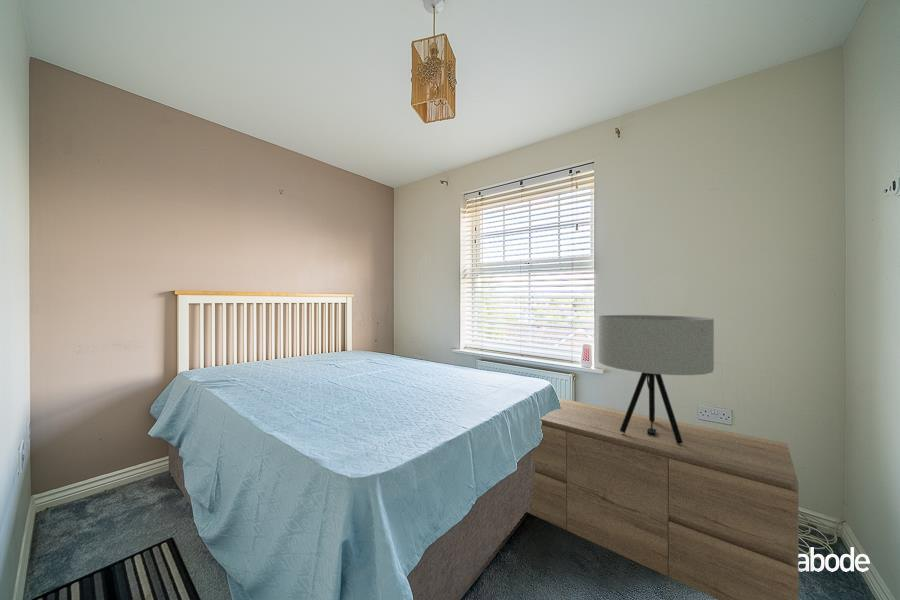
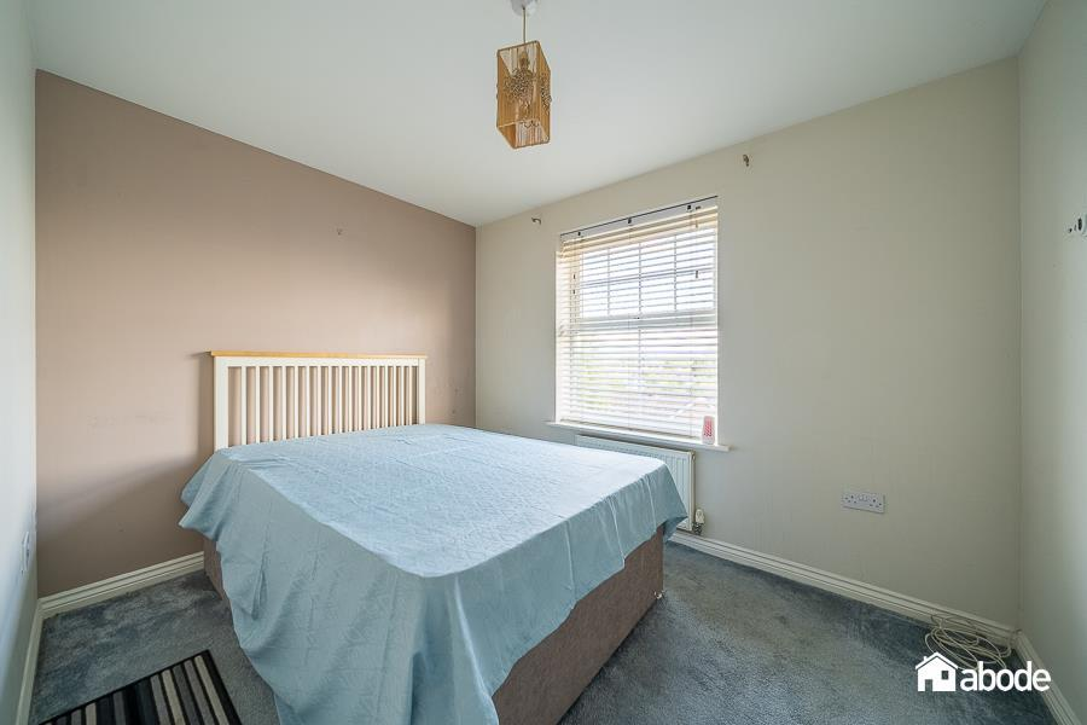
- dresser (625, 475)
- table lamp (651, 373)
